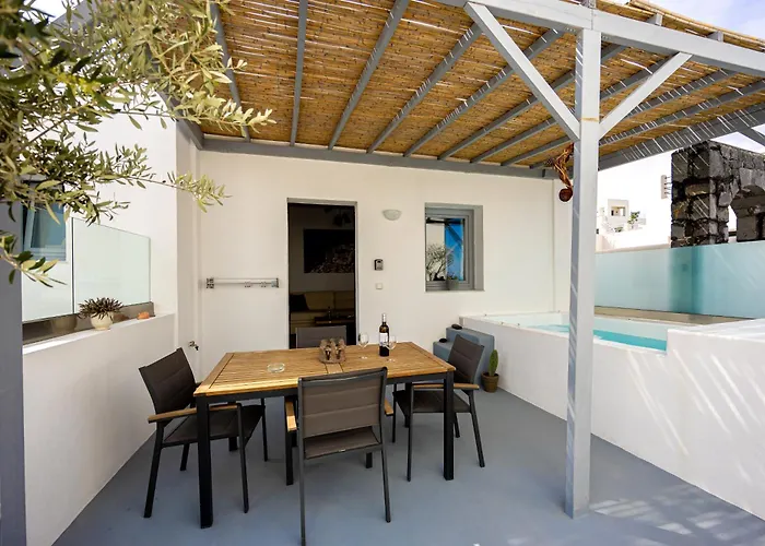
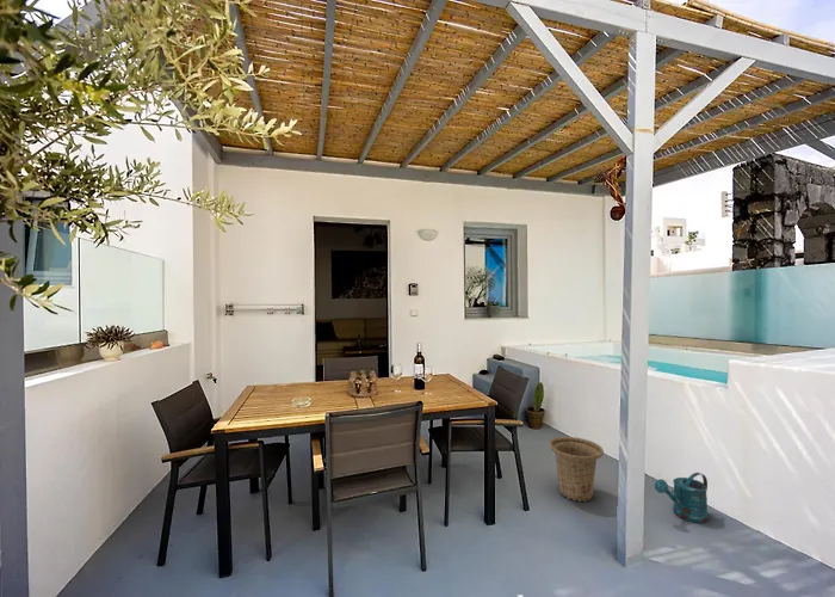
+ watering can (682, 496)
+ basket (575, 469)
